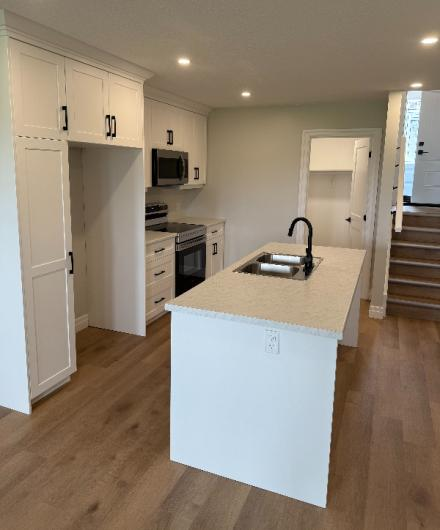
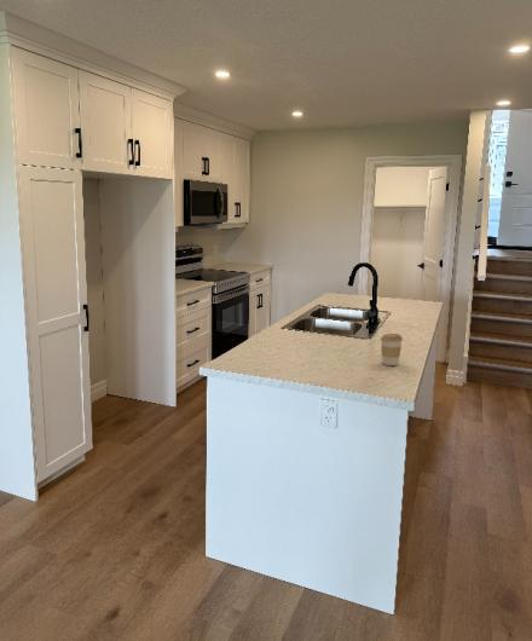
+ coffee cup (391, 348)
